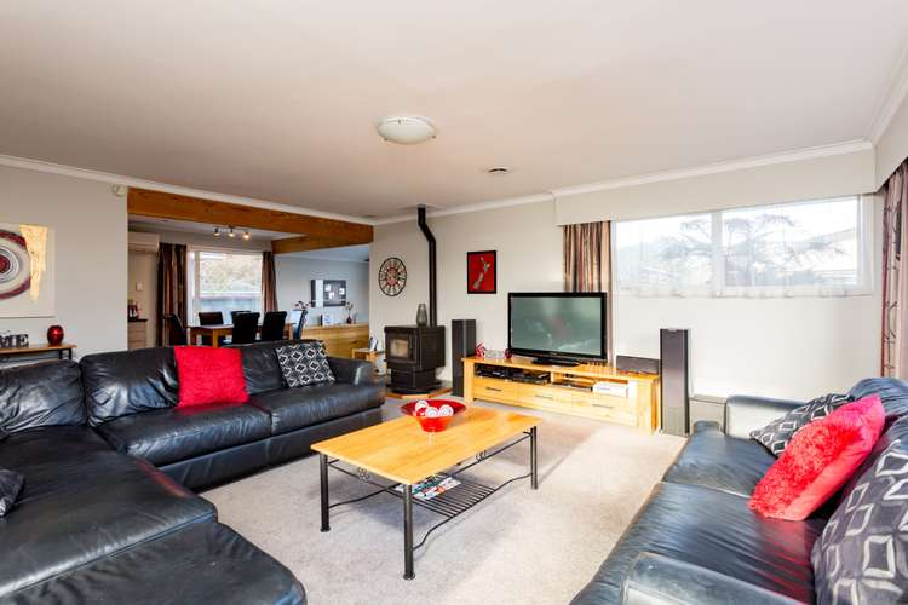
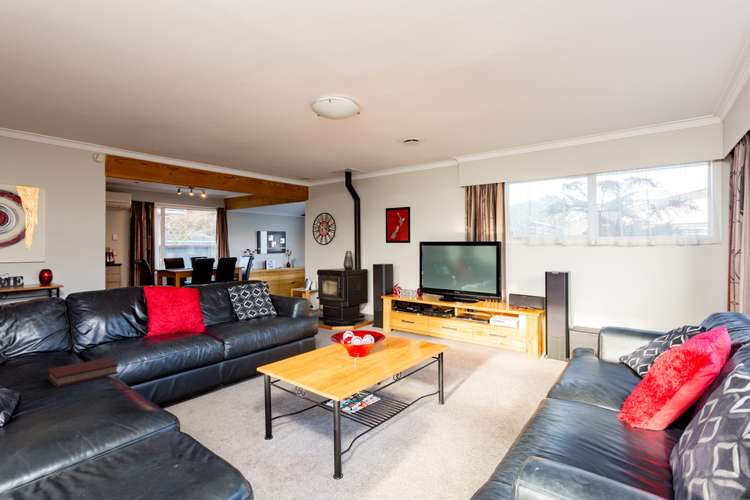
+ hardback book (83, 371)
